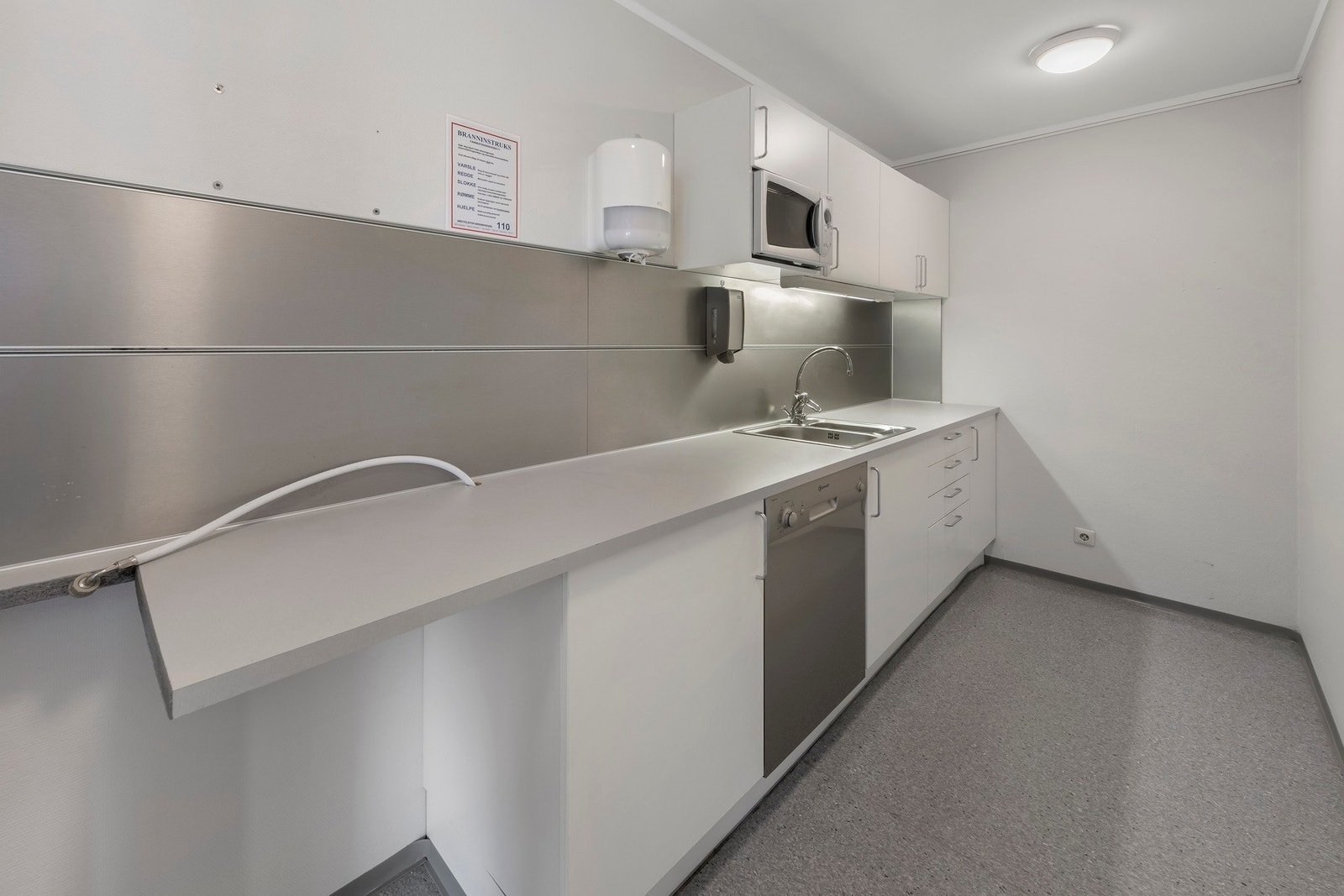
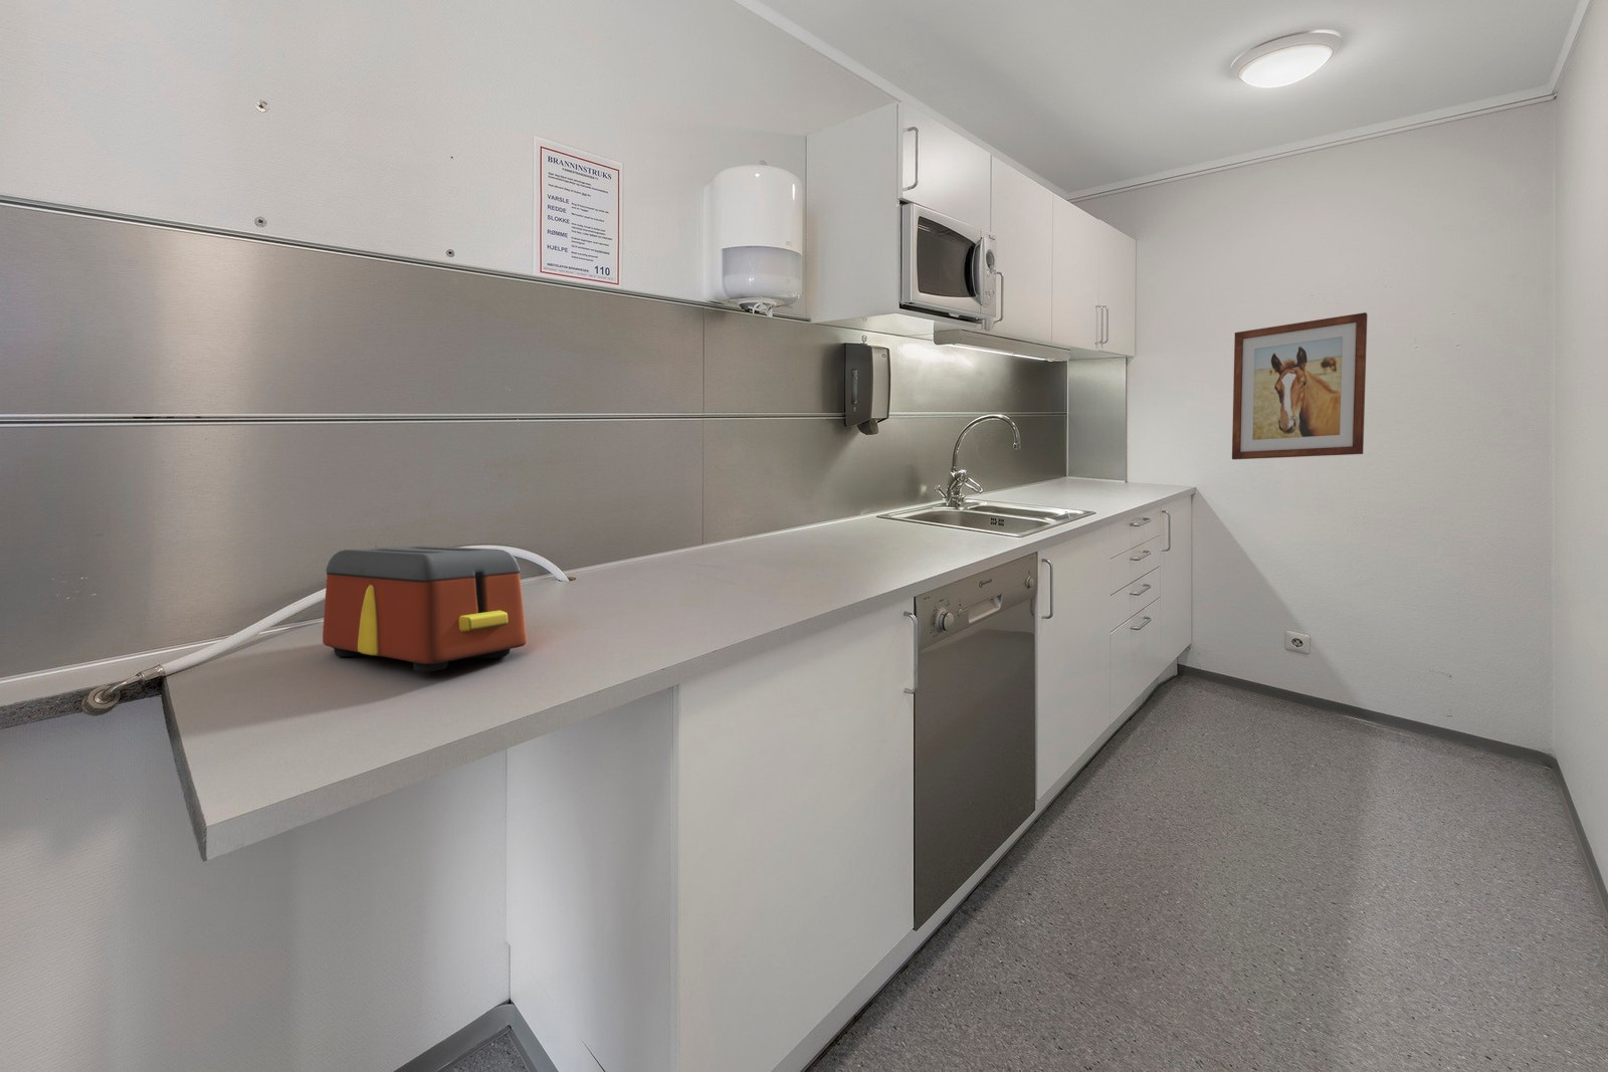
+ wall art (1296, 390)
+ toaster (426, 603)
